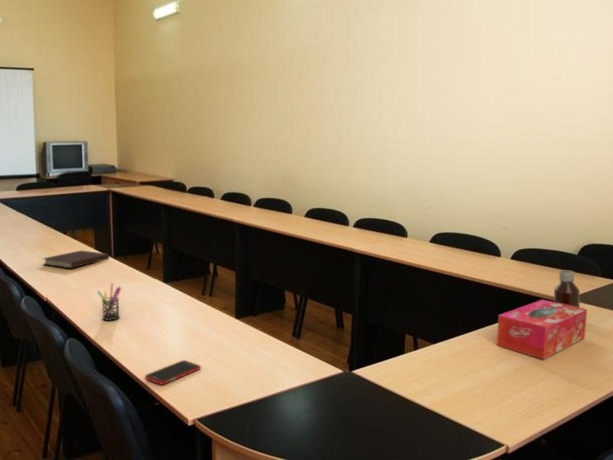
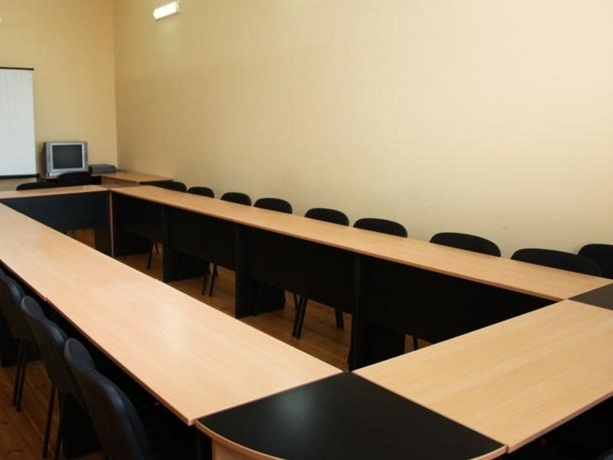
- tissue box (542, 327)
- bottle (567, 295)
- notebook (76, 259)
- cell phone (173, 372)
- pen holder (108, 301)
